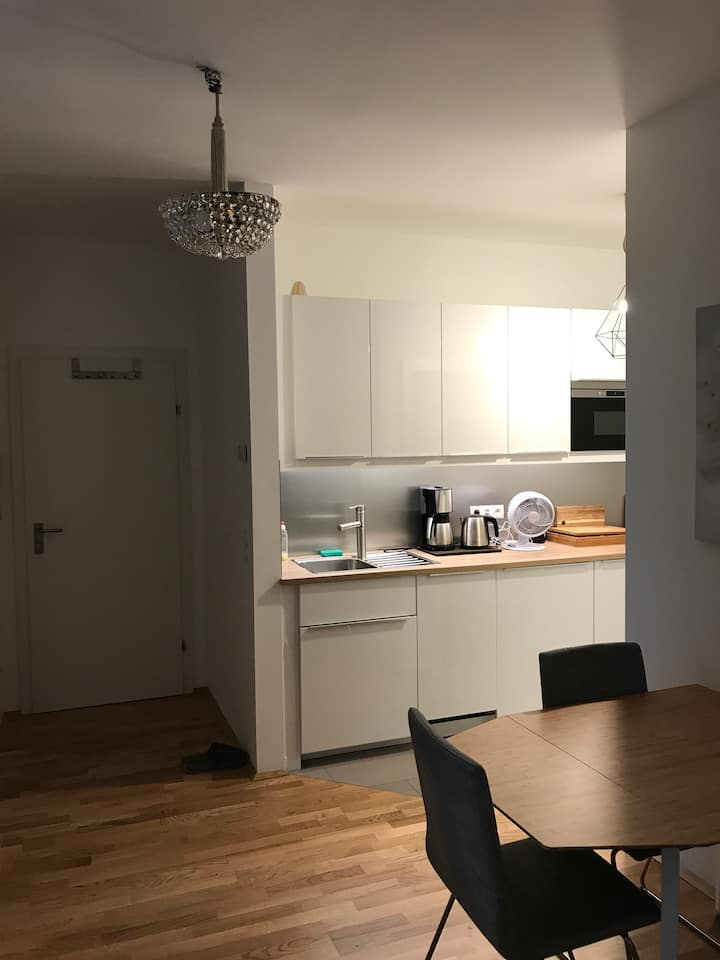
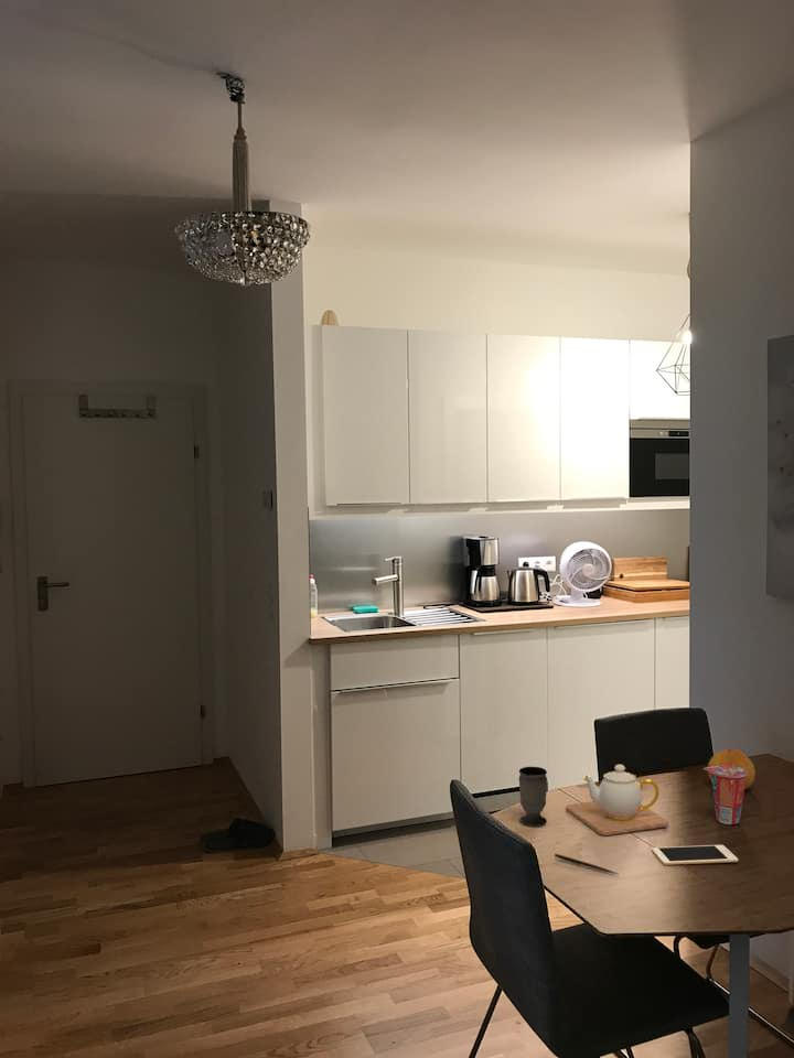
+ pen (586, 864)
+ teapot (615, 789)
+ fruit (731, 765)
+ cell phone (694, 854)
+ cup (533, 796)
+ cup (726, 795)
